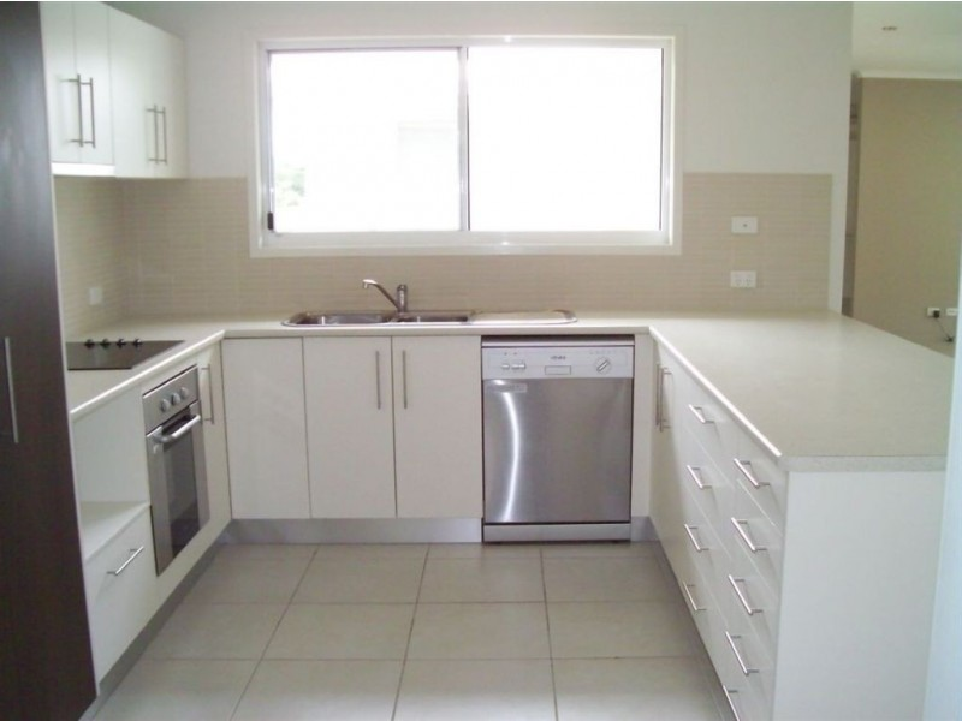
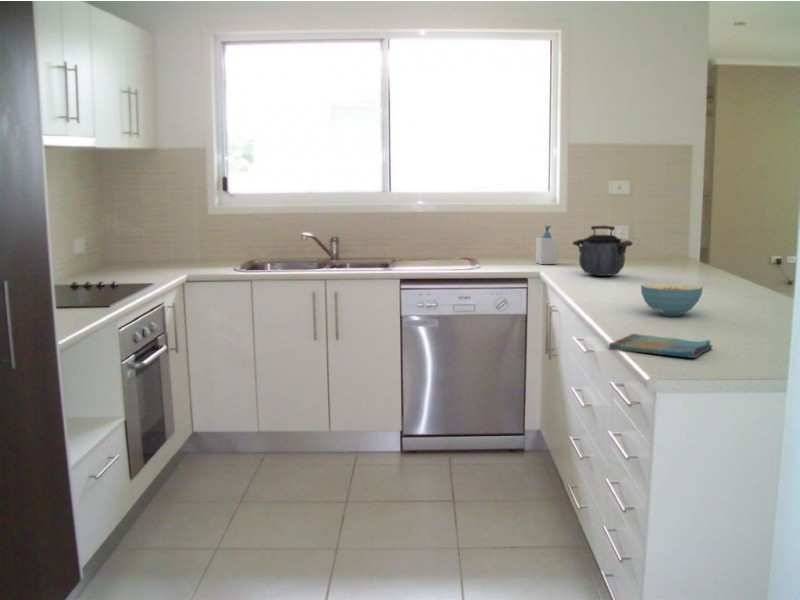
+ dish towel (660, 344)
+ cereal bowl (671, 300)
+ soap bottle (546, 244)
+ kettle (602, 250)
